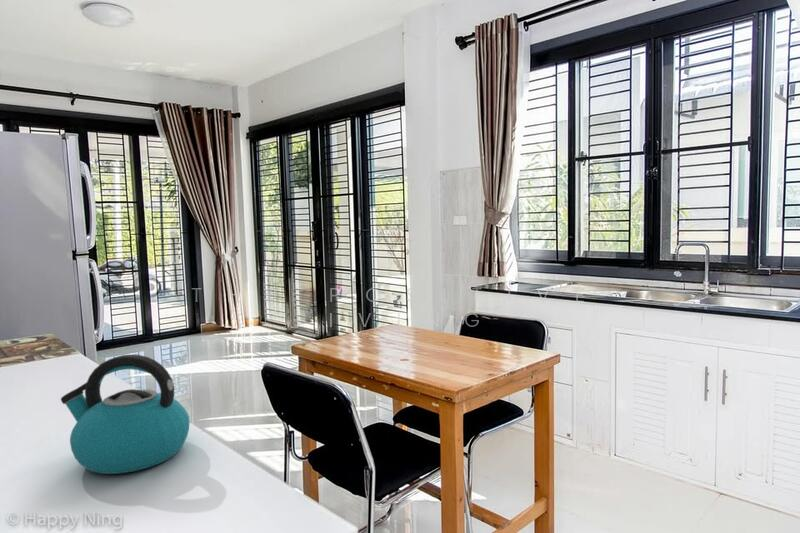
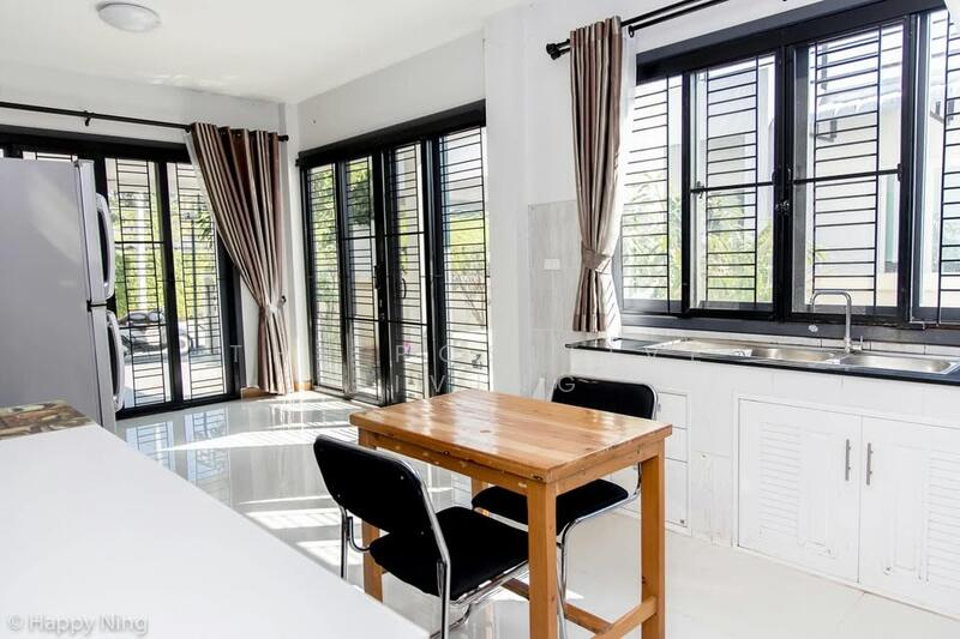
- kettle (123, 406)
